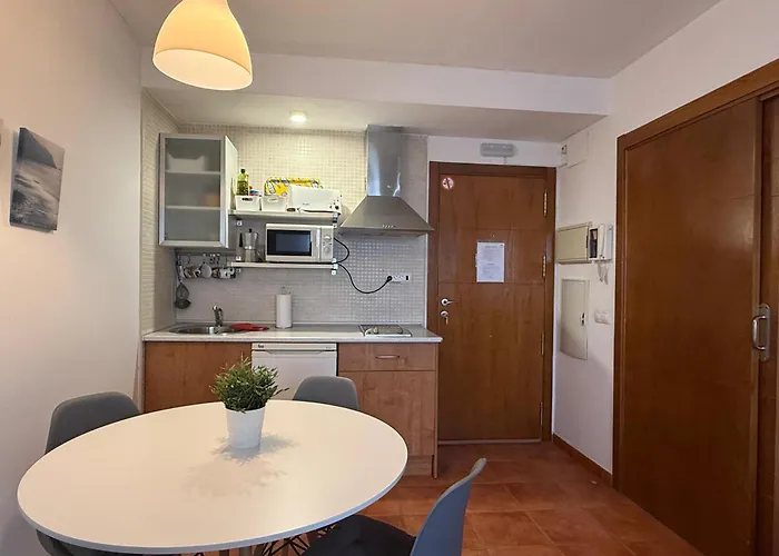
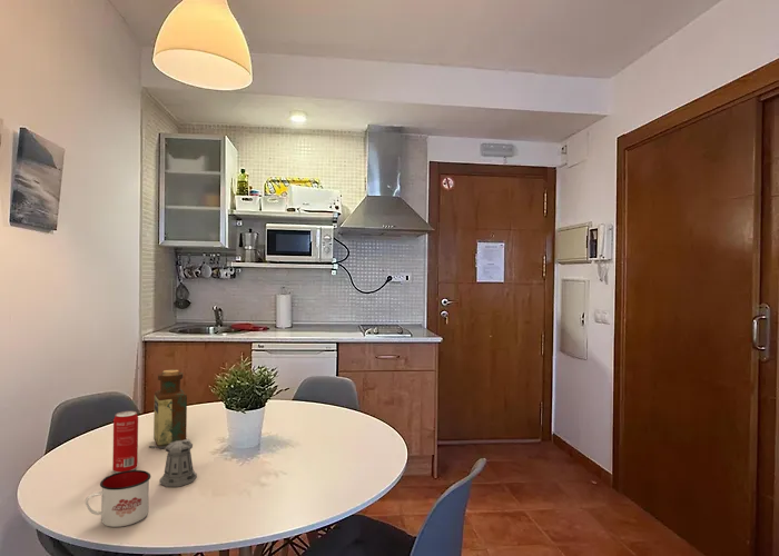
+ pepper shaker (175, 459)
+ bottle (170, 406)
+ mug (118, 499)
+ beverage can (125, 440)
